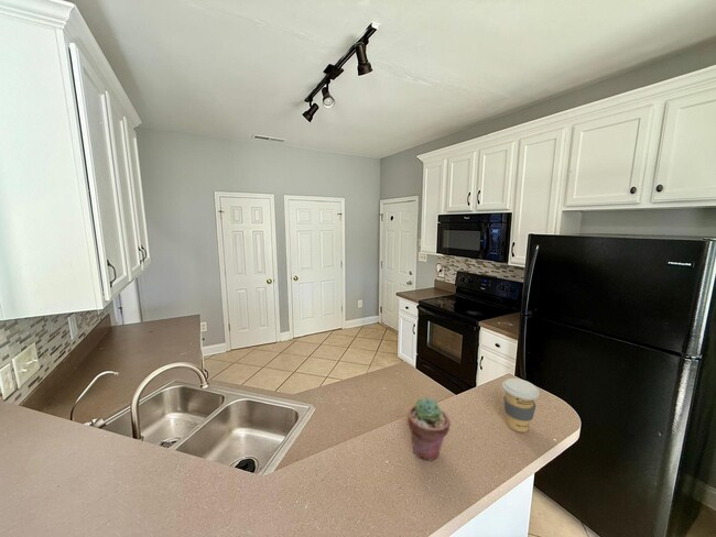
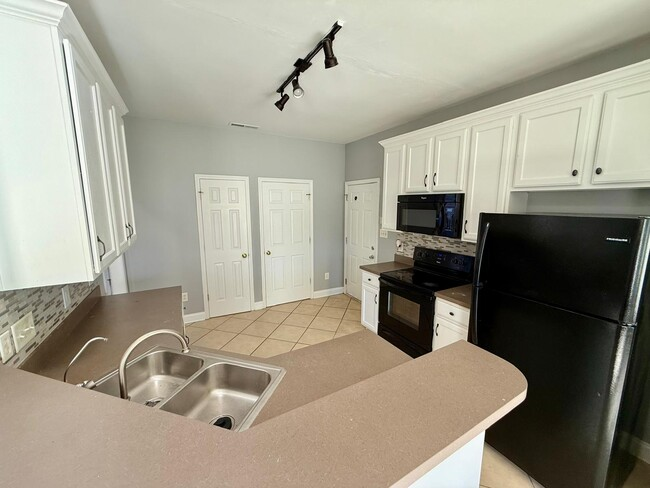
- coffee cup (519, 405)
- potted succulent (427, 426)
